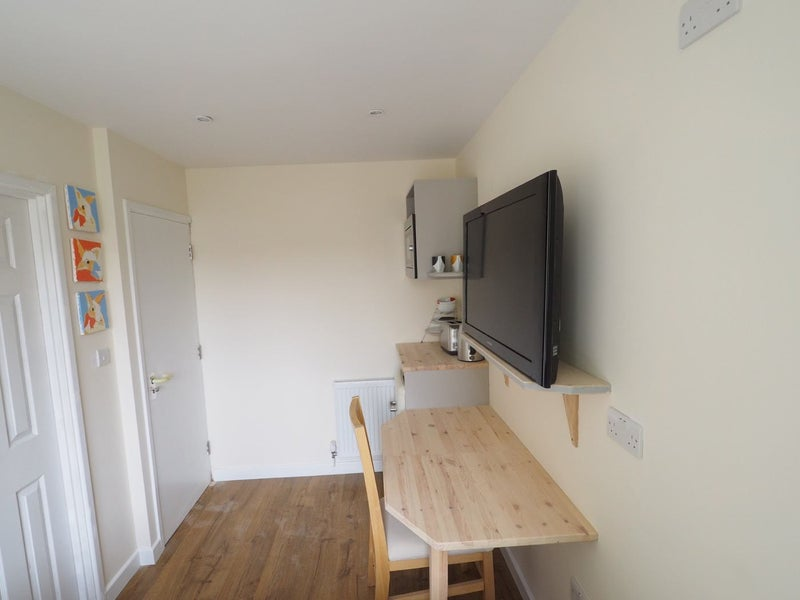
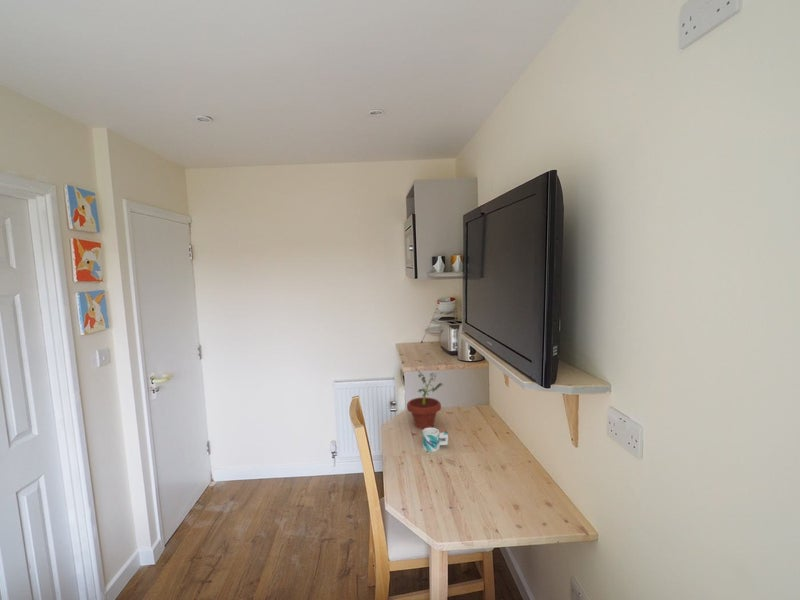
+ mug (435, 439)
+ potted plant (424, 398)
